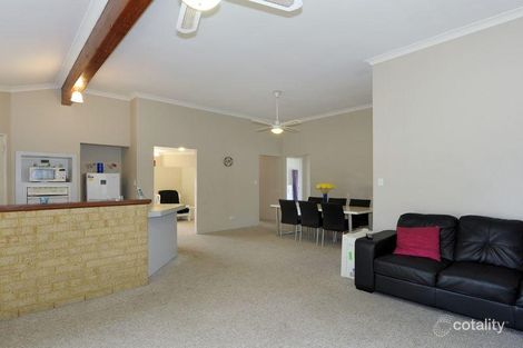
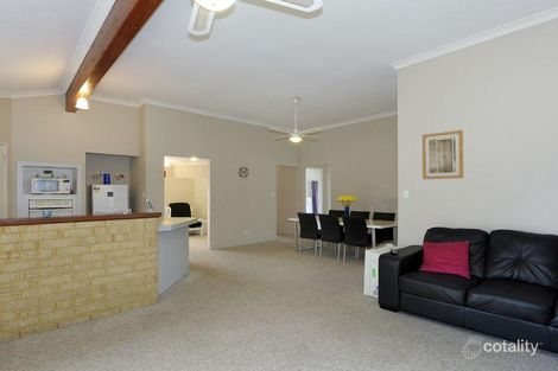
+ wall art (442, 155)
